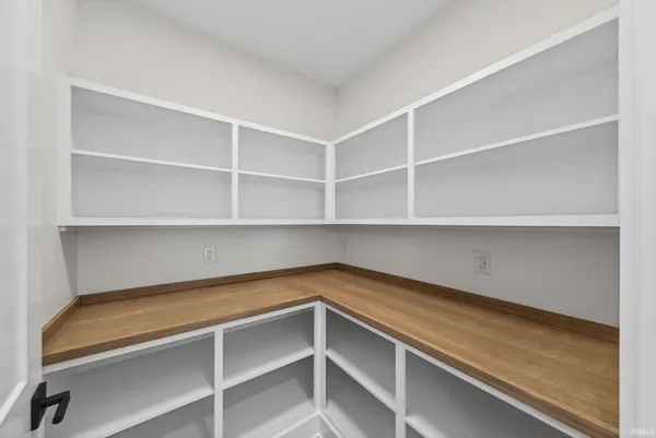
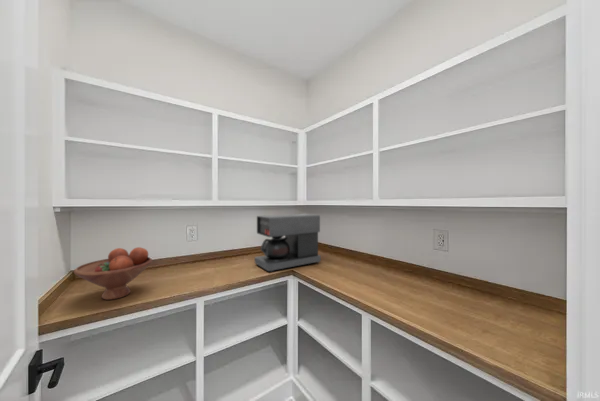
+ fruit bowl (116, 273)
+ coffee maker (288, 239)
